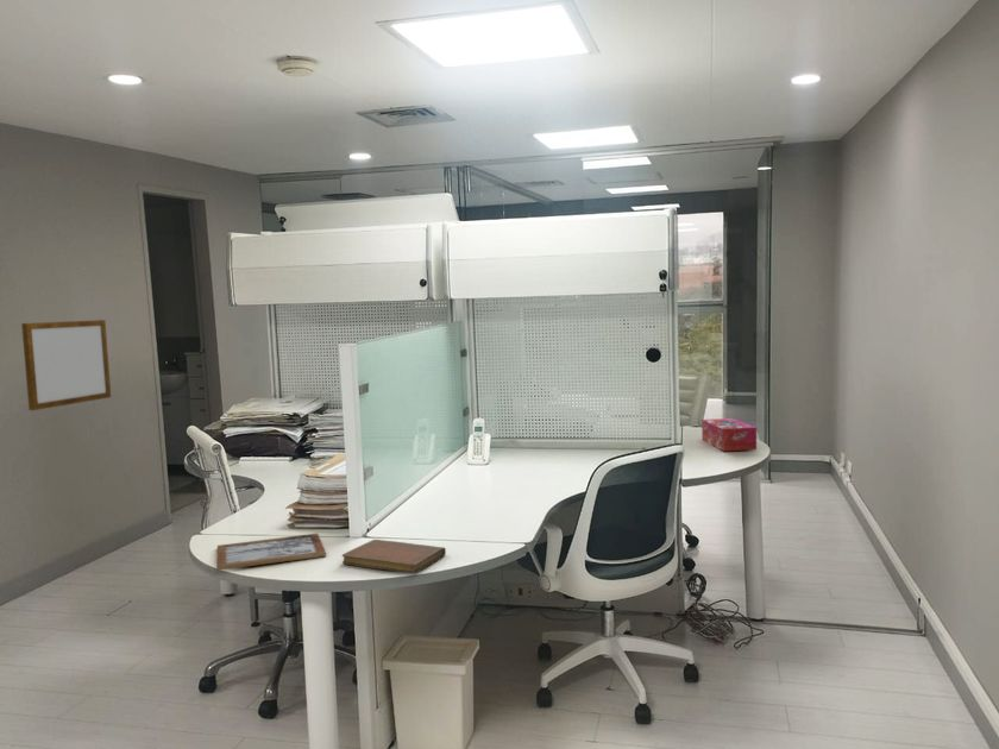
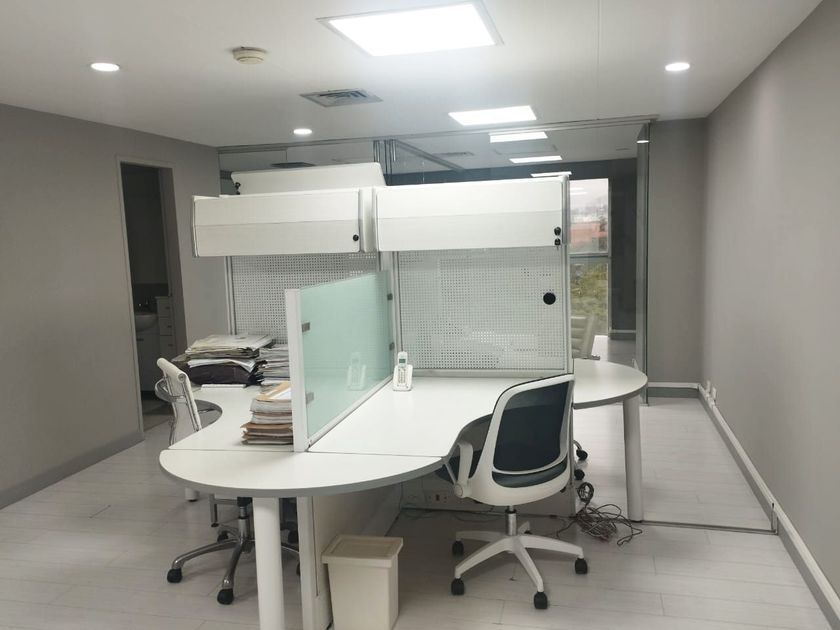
- notebook (394, 554)
- writing board (69, 363)
- tissue box (728, 434)
- picture frame (270, 549)
